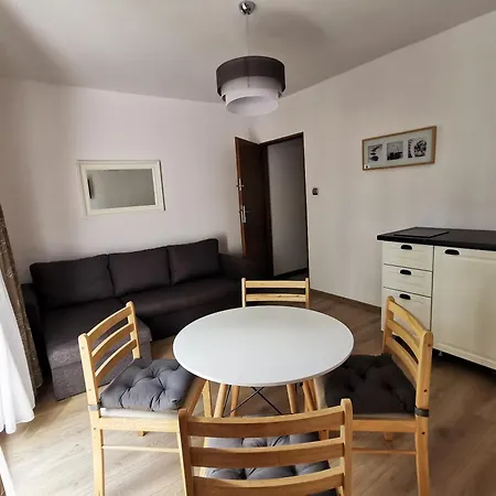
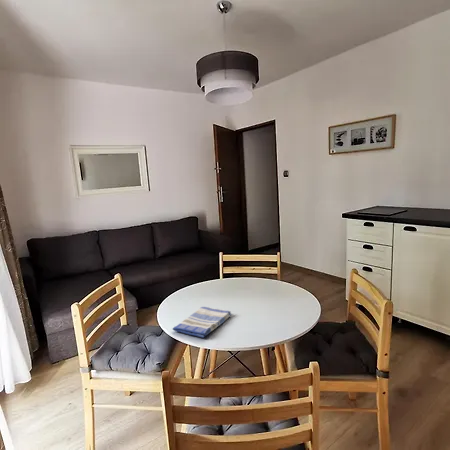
+ dish towel (203, 320)
